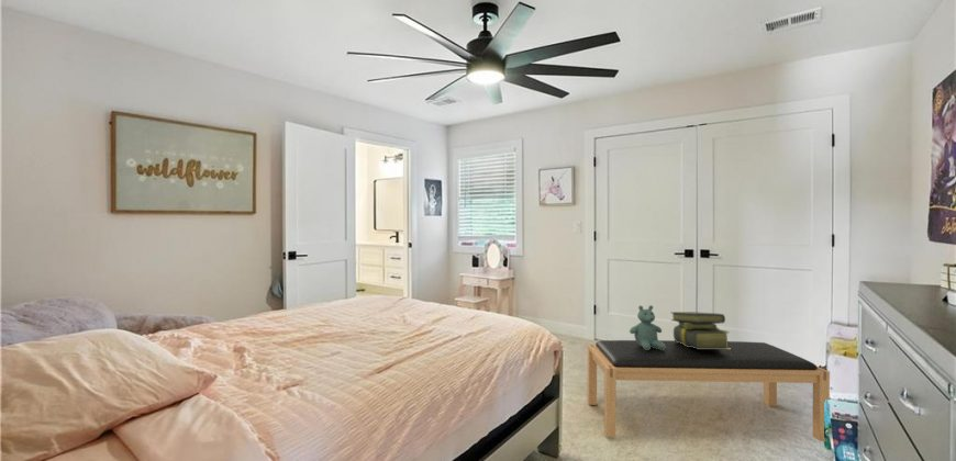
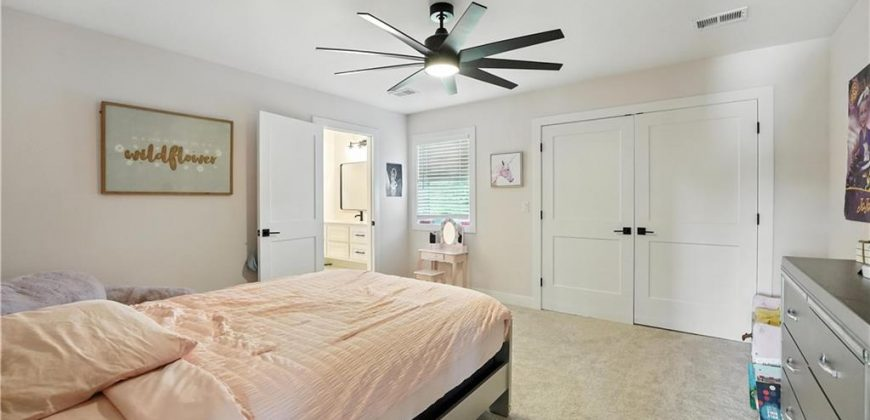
- stuffed bear (648, 326)
- stack of books (698, 329)
- bench (696, 380)
